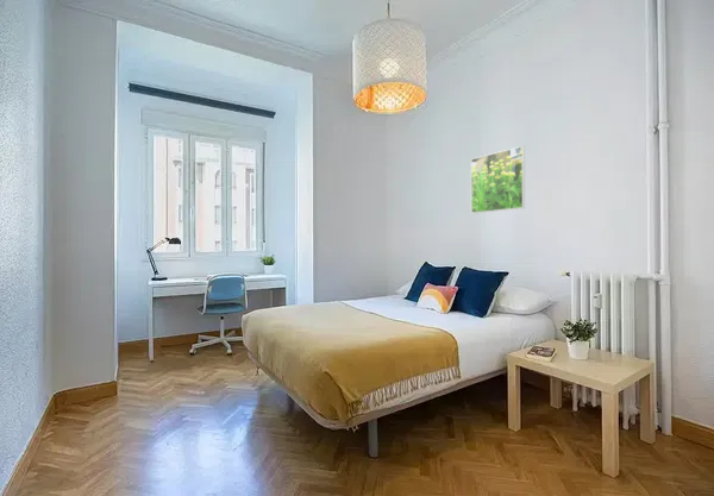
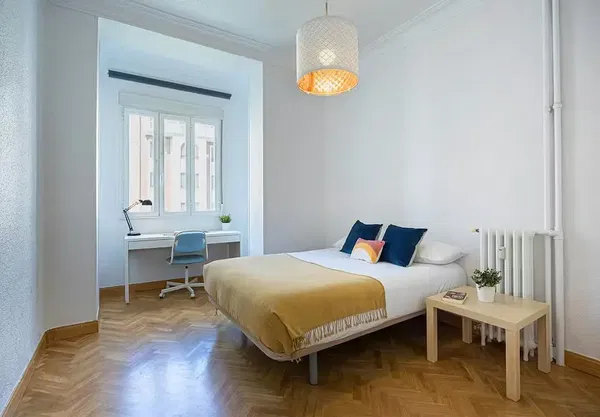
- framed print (496, 182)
